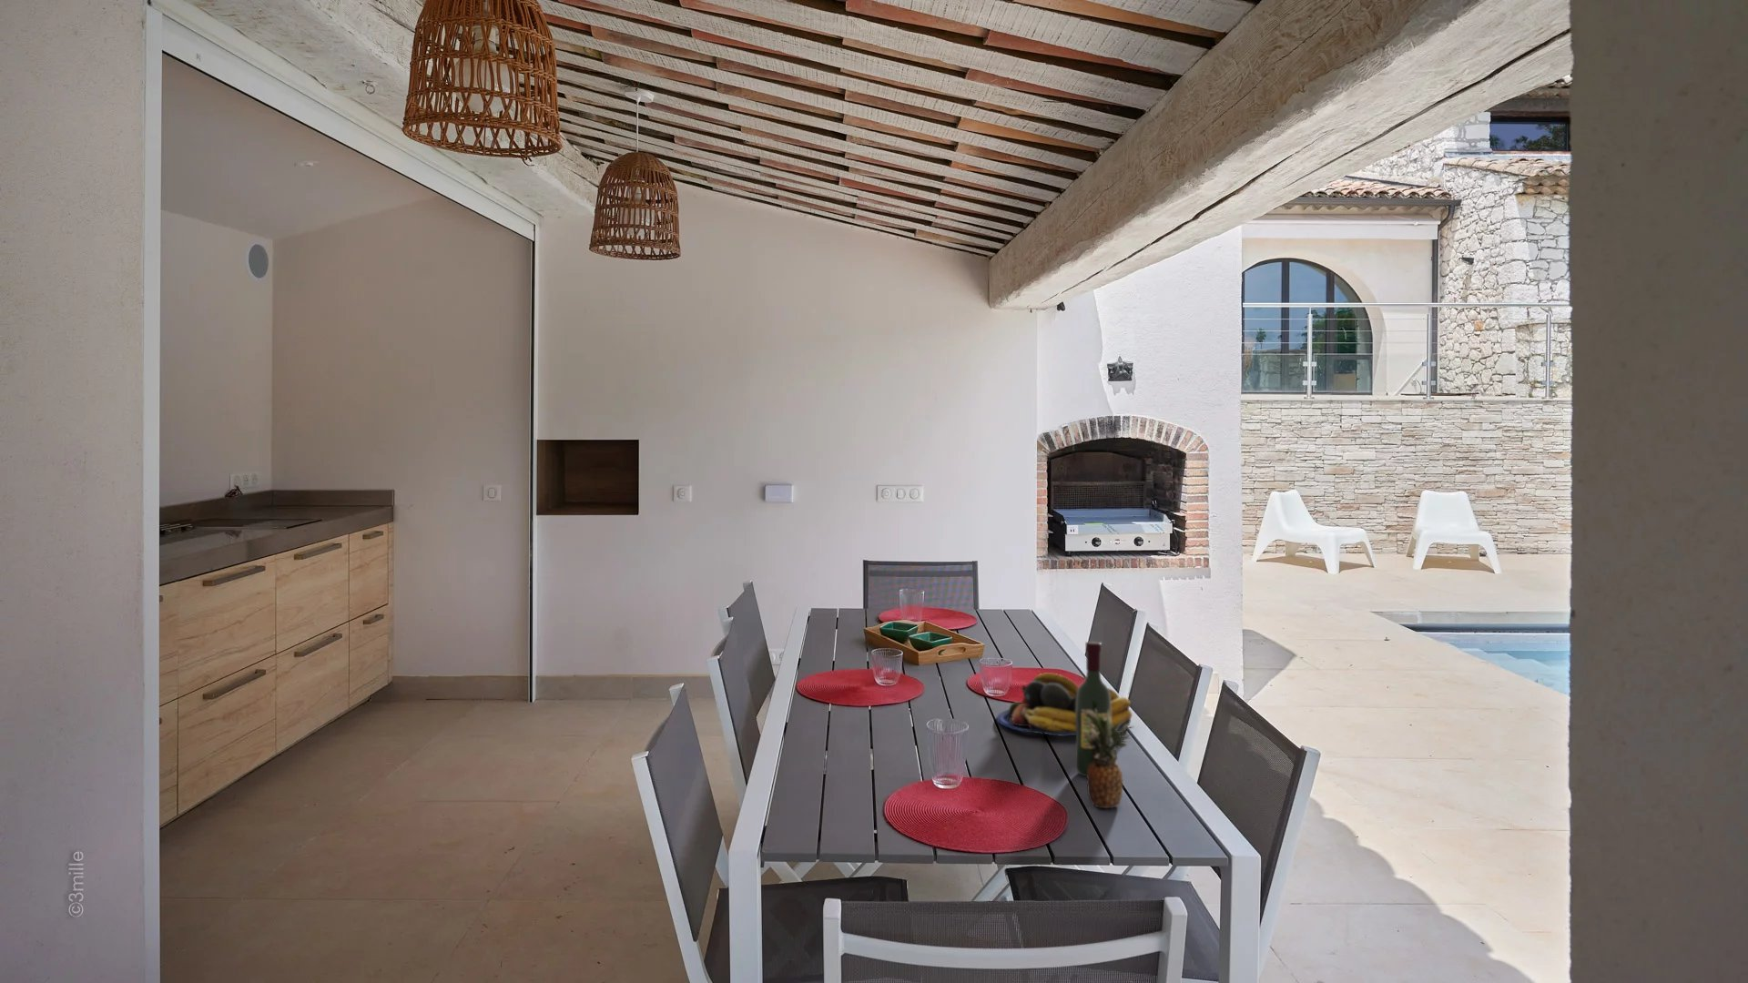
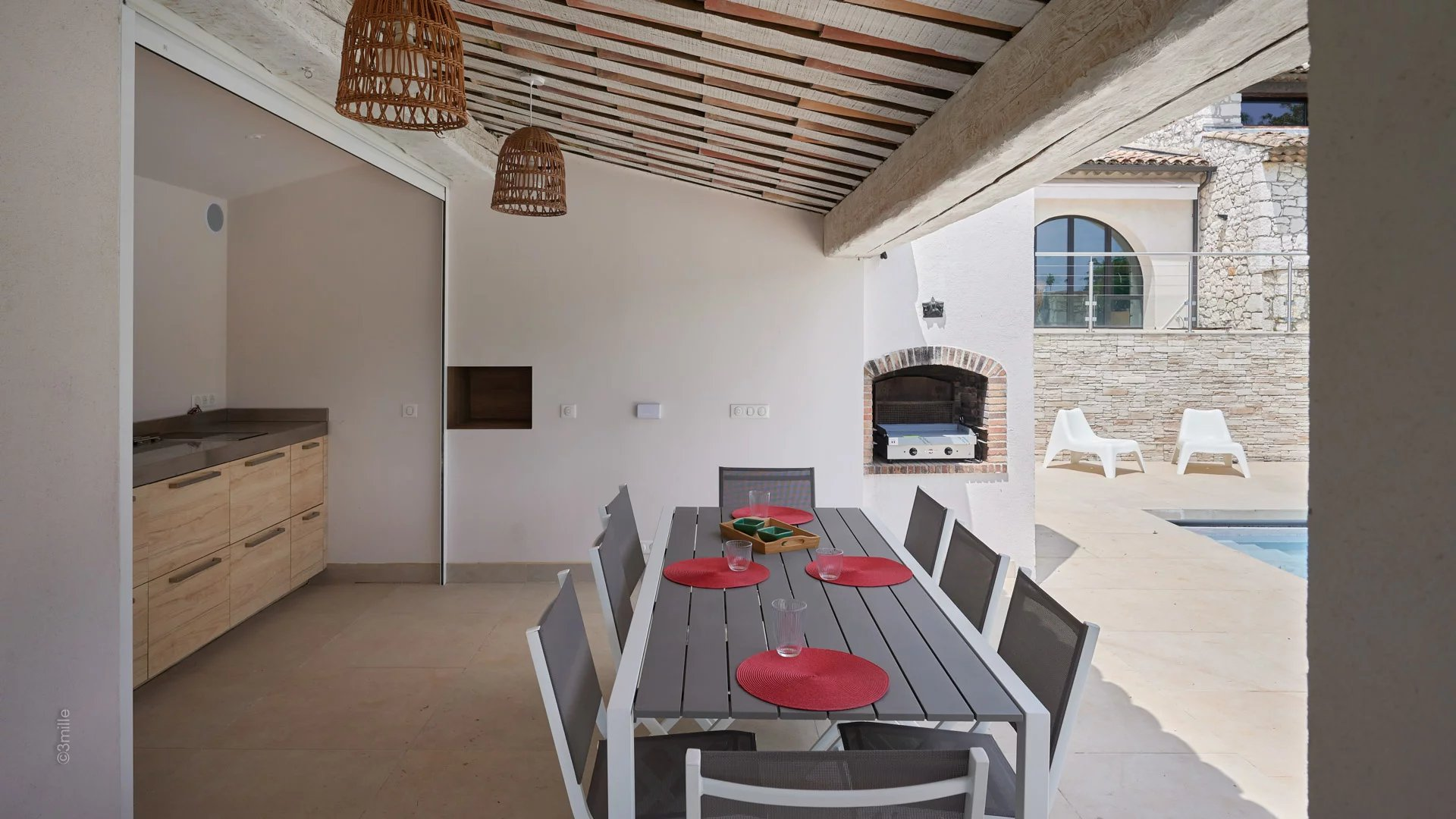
- fruit (1106, 756)
- fruit bowl (1061, 699)
- wine bottle (1092, 708)
